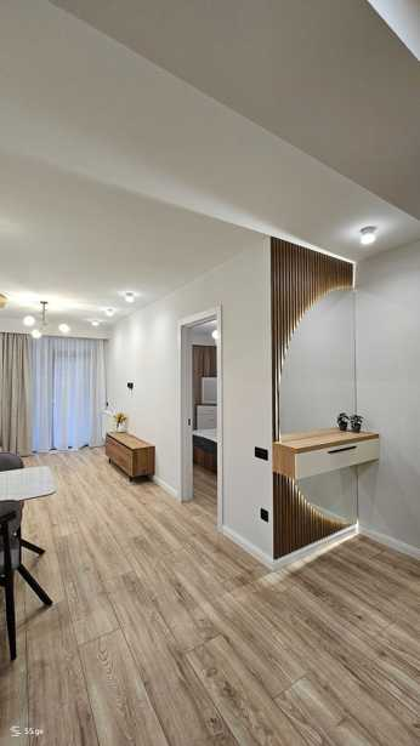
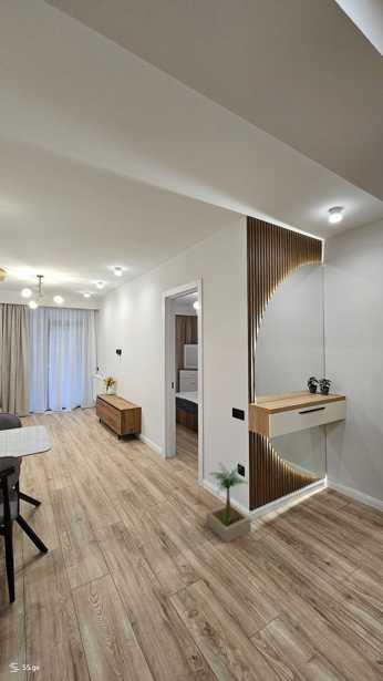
+ potted plant (229, 498)
